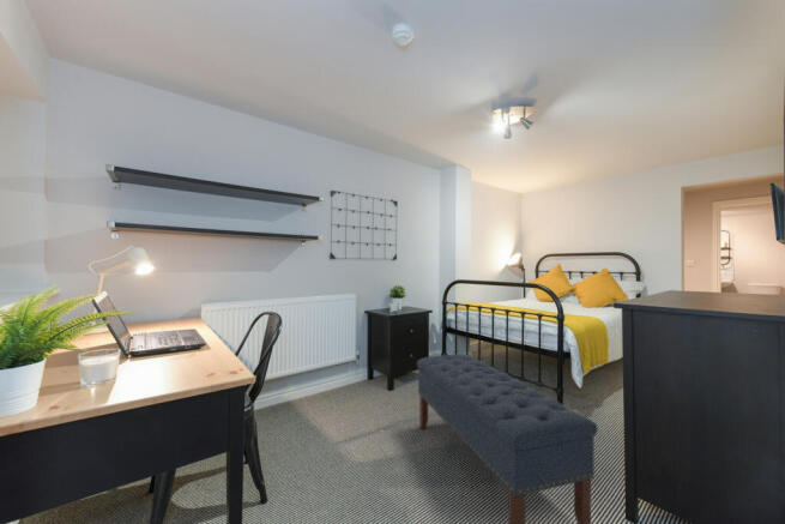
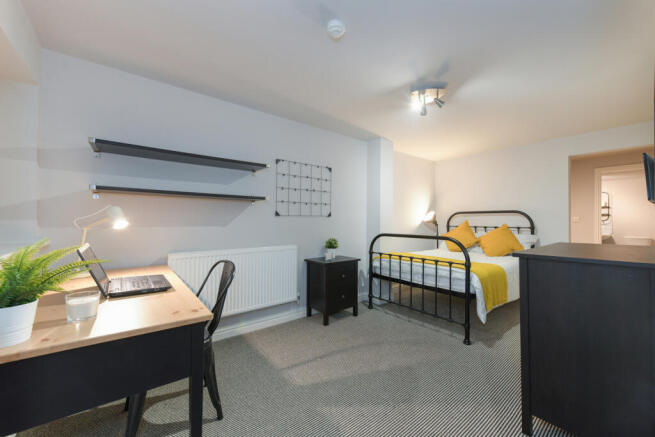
- bench (484, 422)
